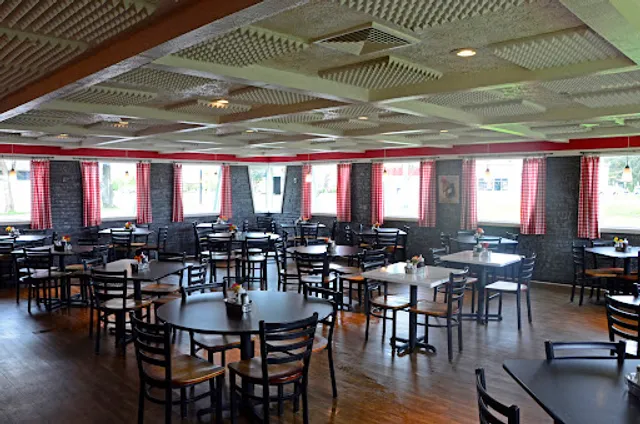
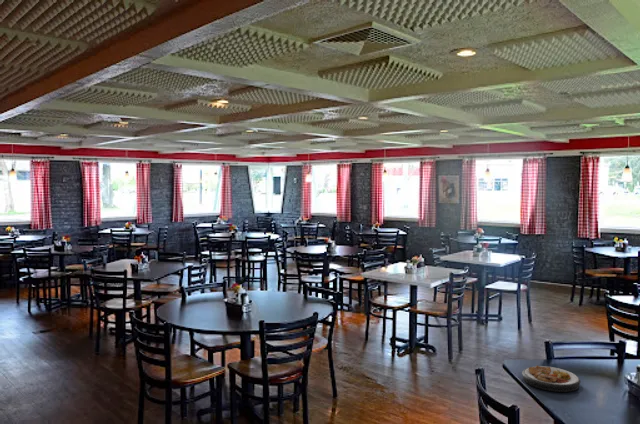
+ plate (550, 376)
